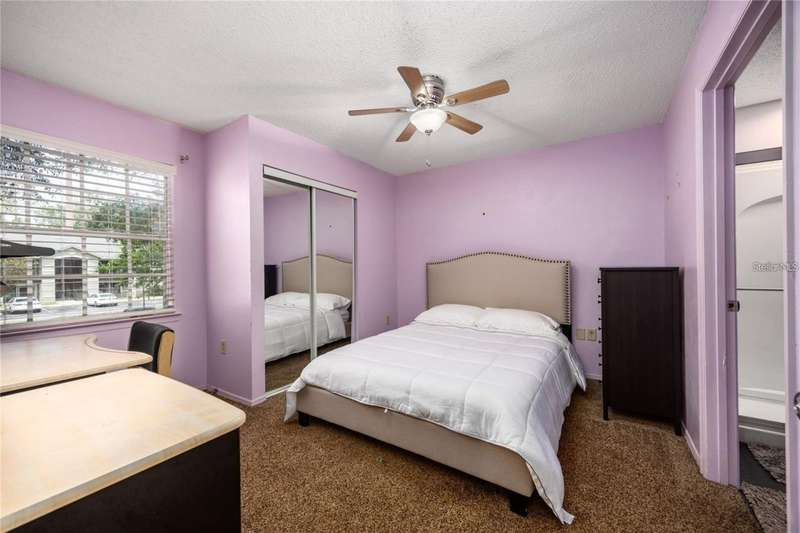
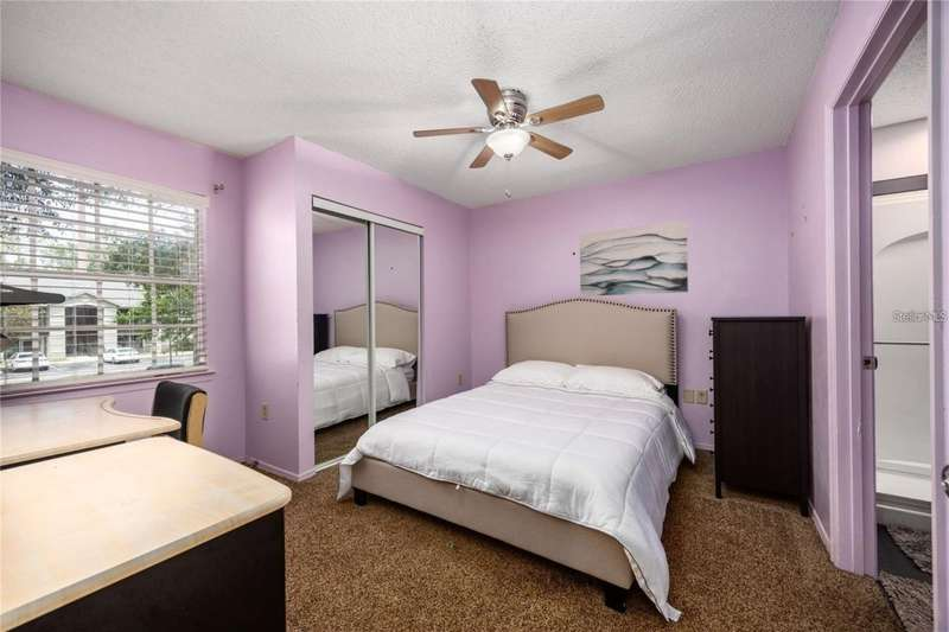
+ wall art (630, 261)
